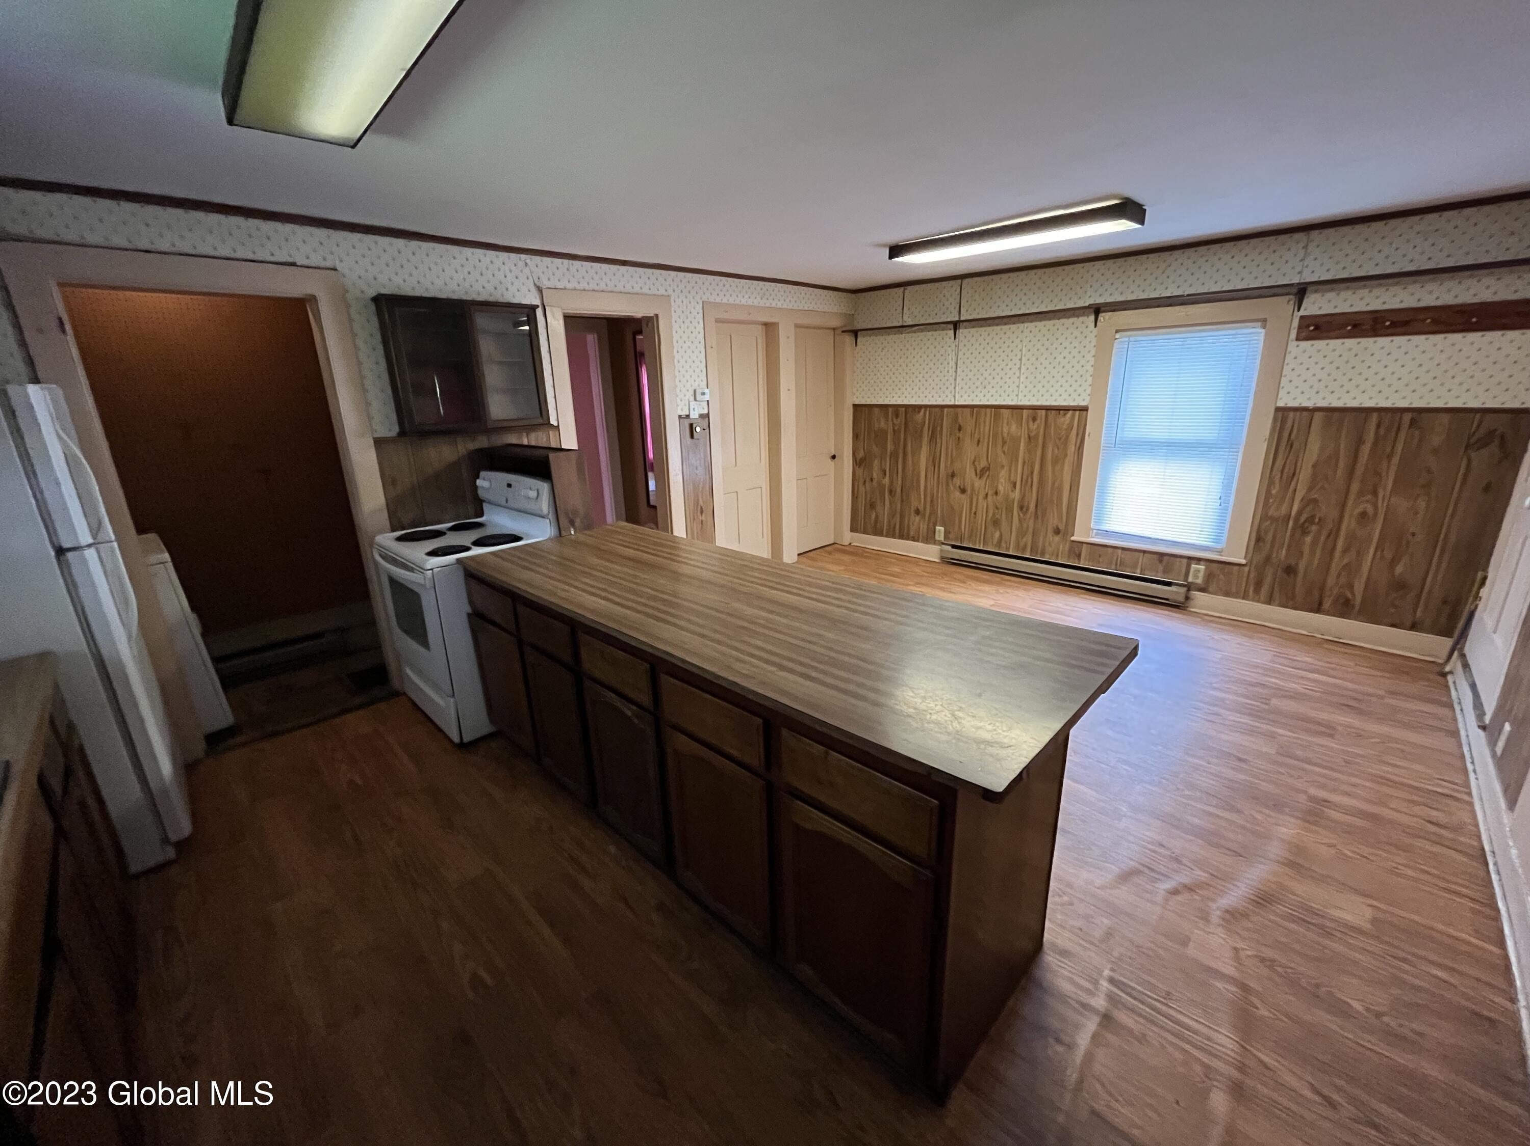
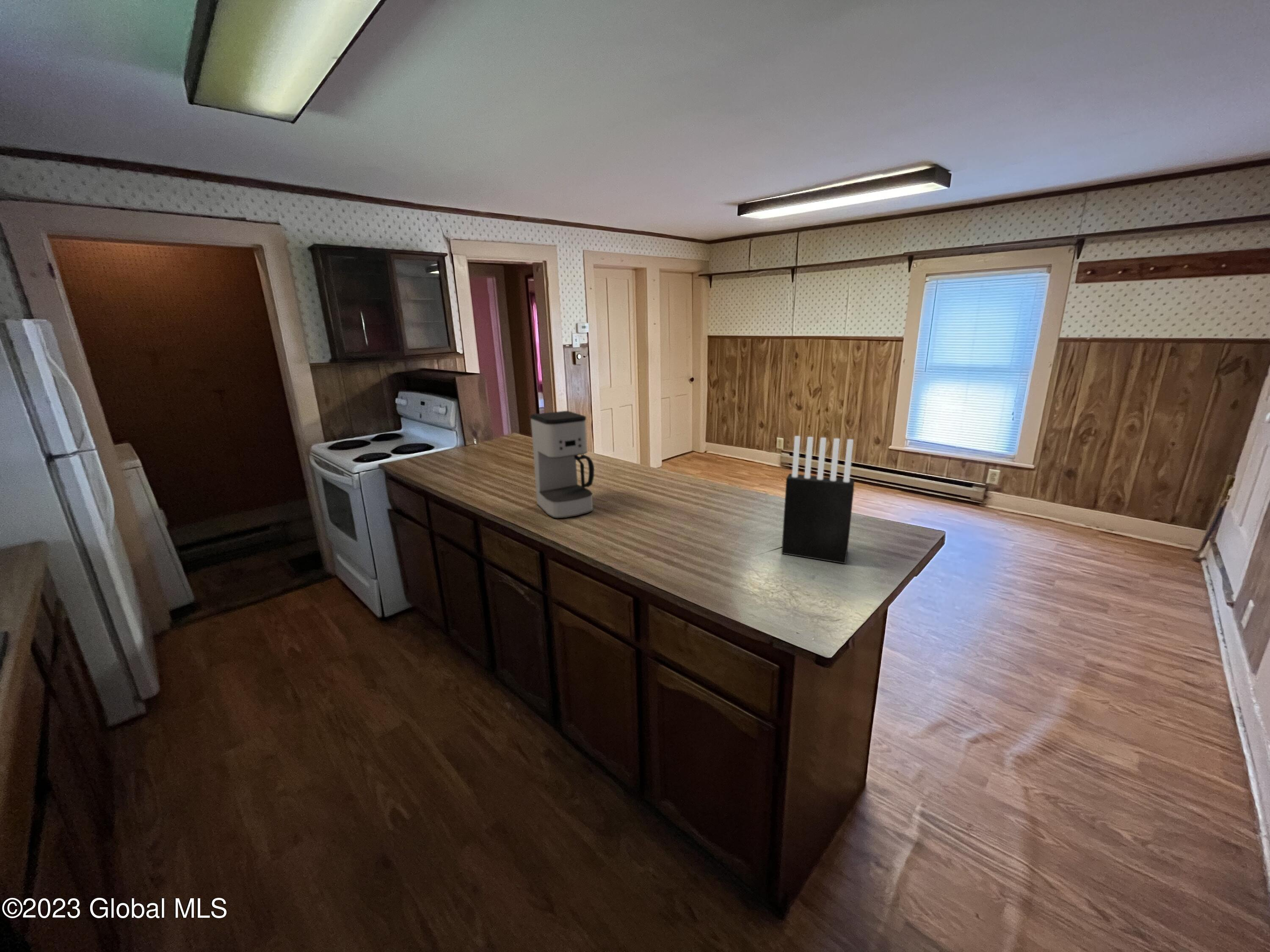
+ coffee maker (566, 462)
+ knife block (820, 495)
